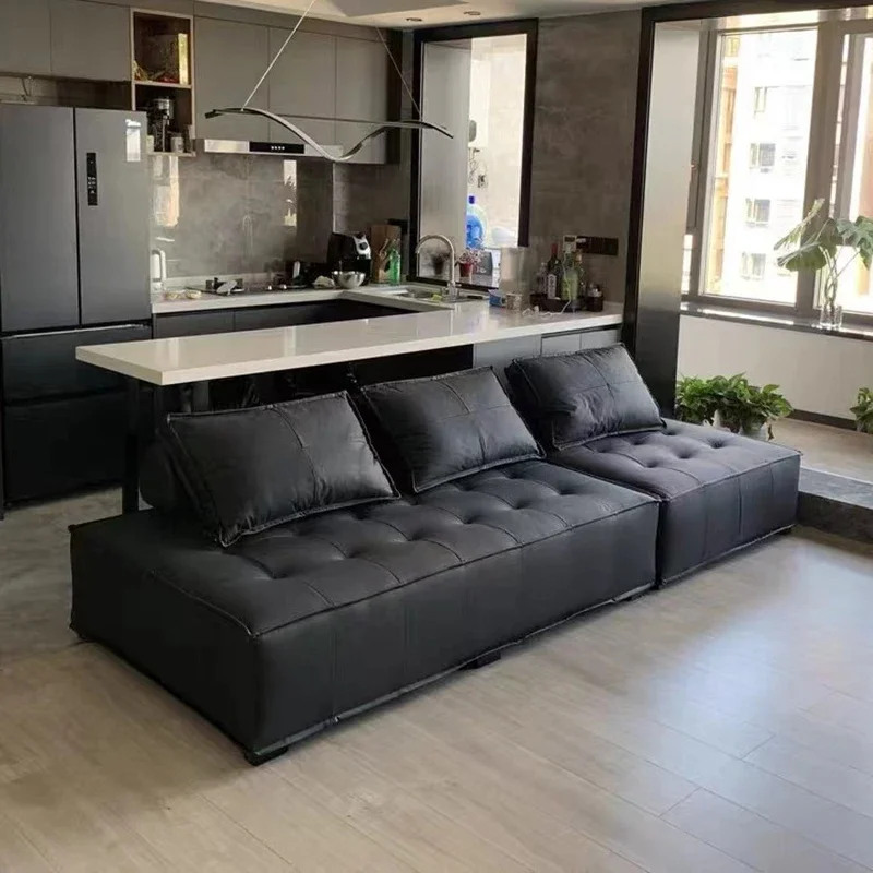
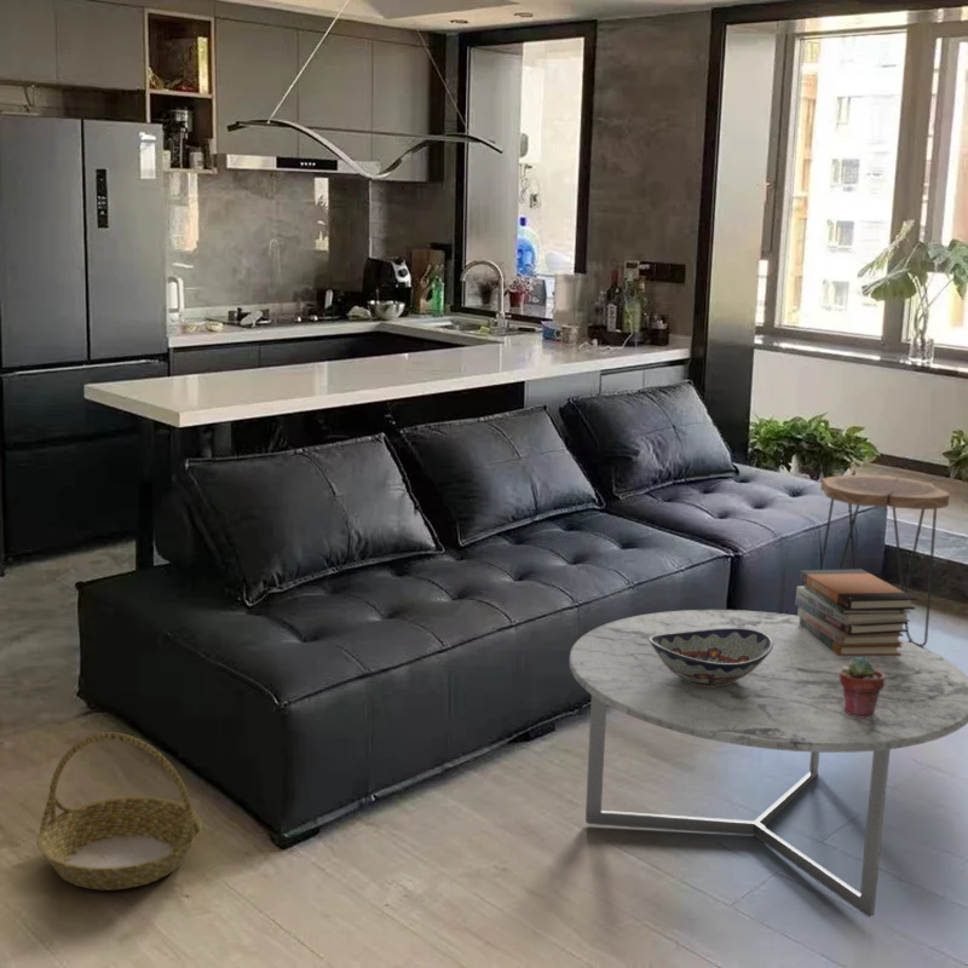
+ potted succulent (860, 684)
+ side table (854, 569)
+ decorative bowl (709, 658)
+ coffee table (760, 747)
+ basket (120, 797)
+ book stack (851, 610)
